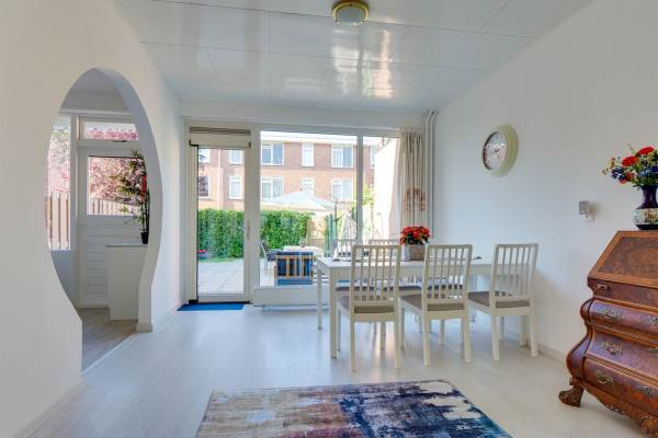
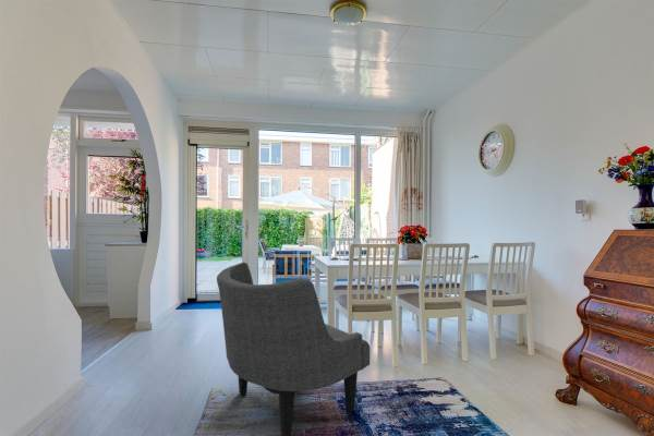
+ armchair (283, 336)
